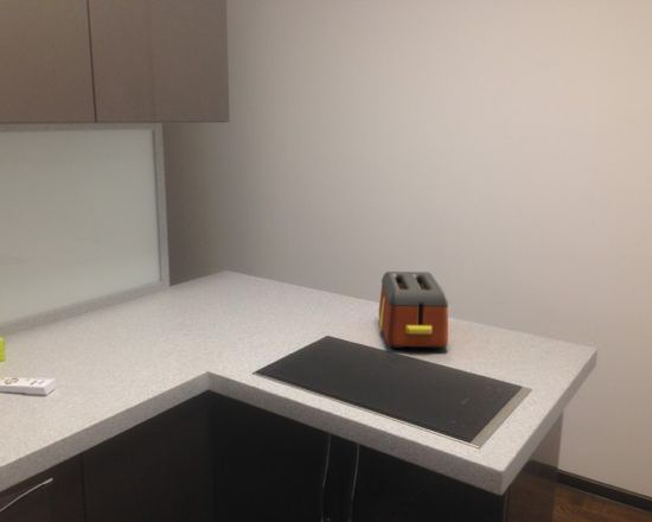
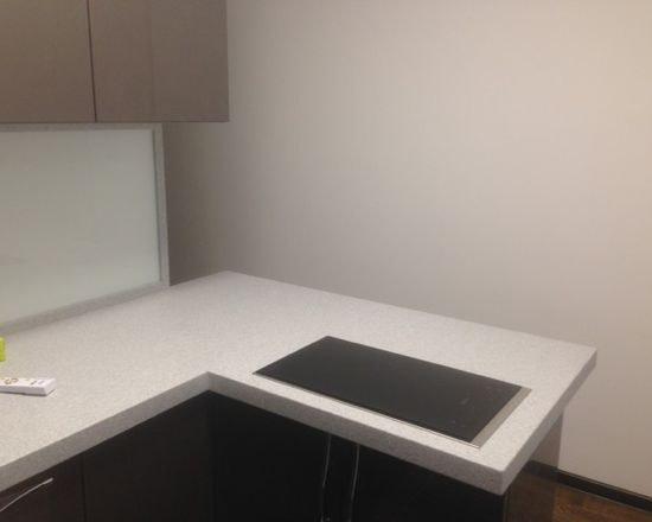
- toaster (411, 308)
